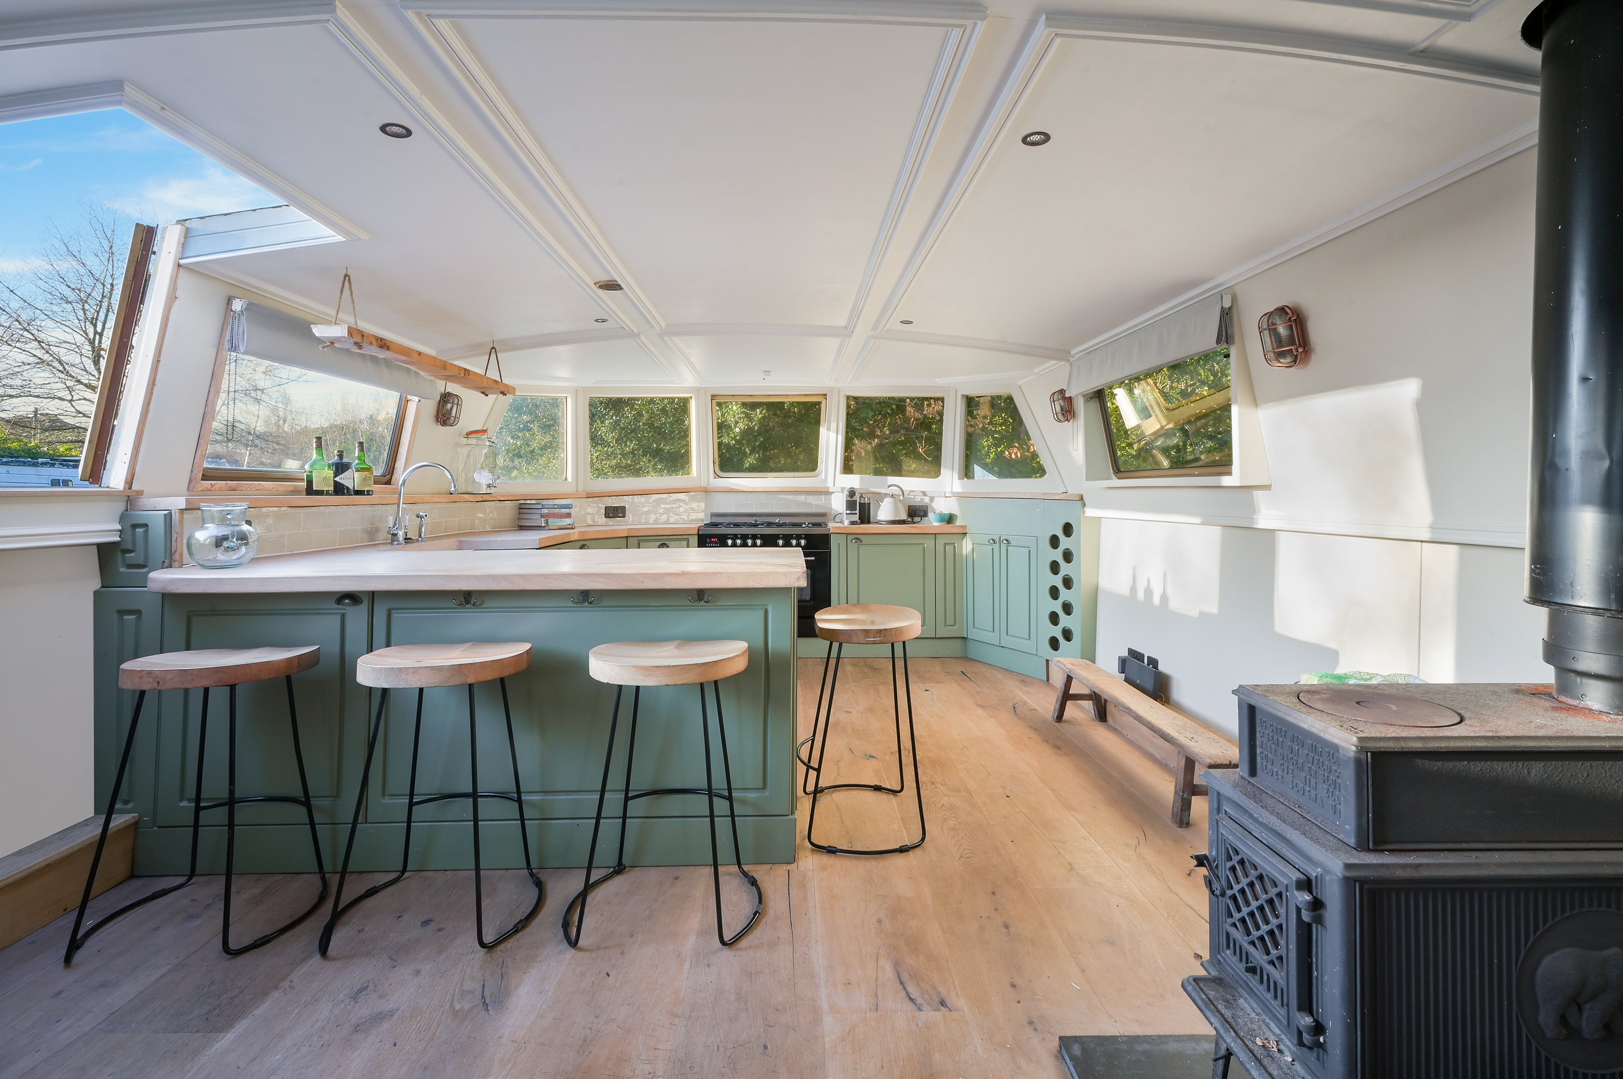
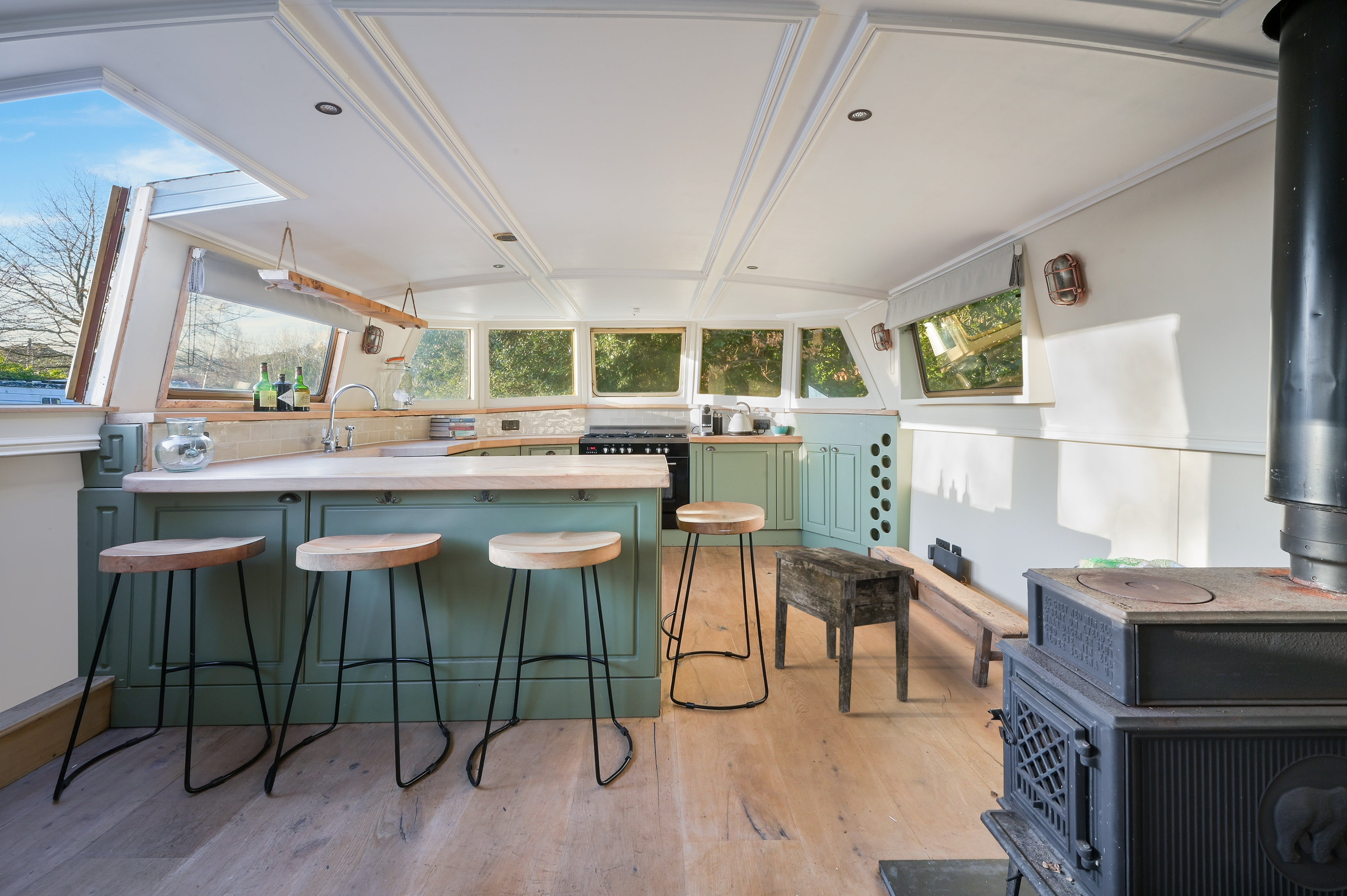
+ side table (838, 621)
